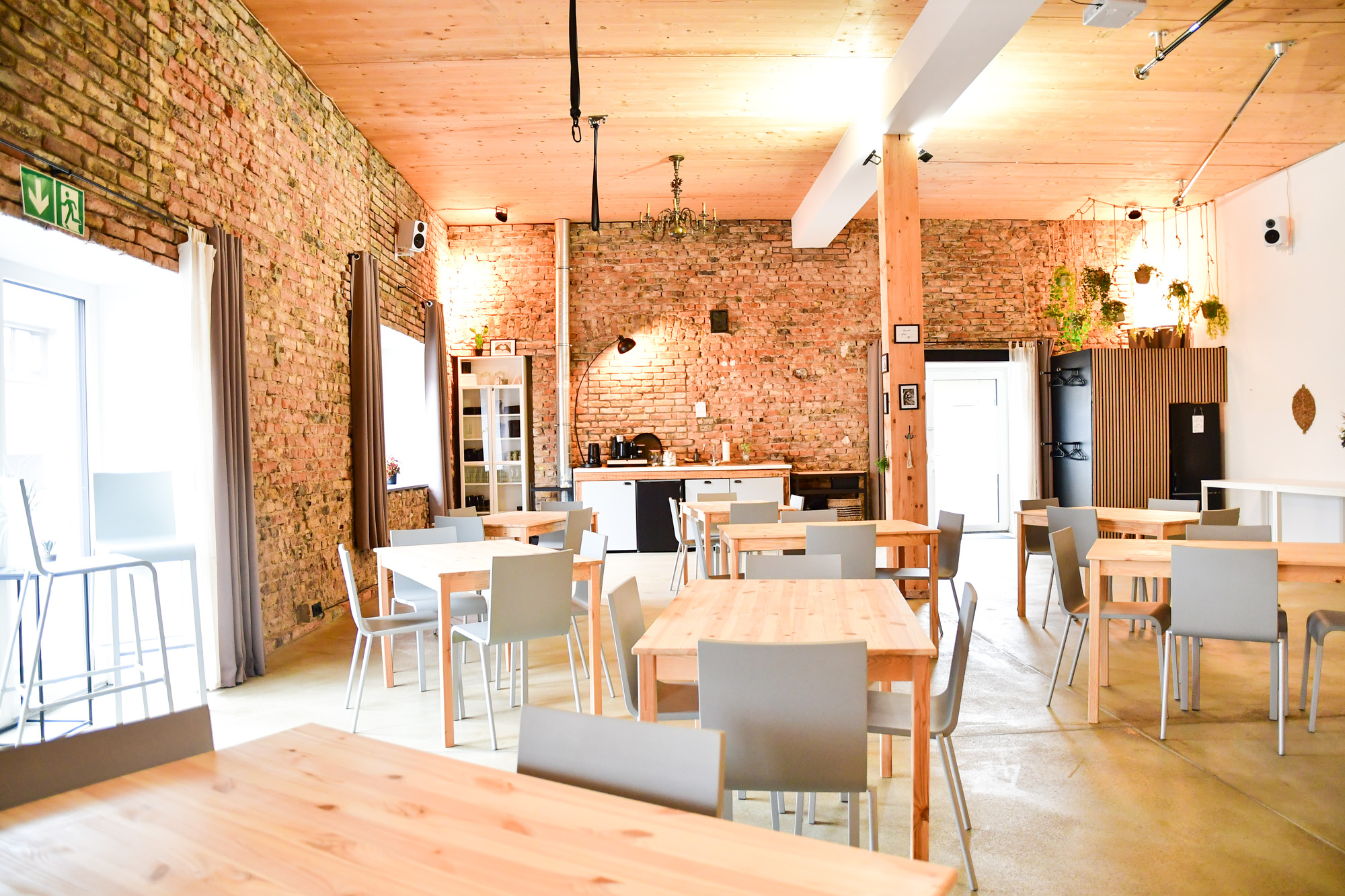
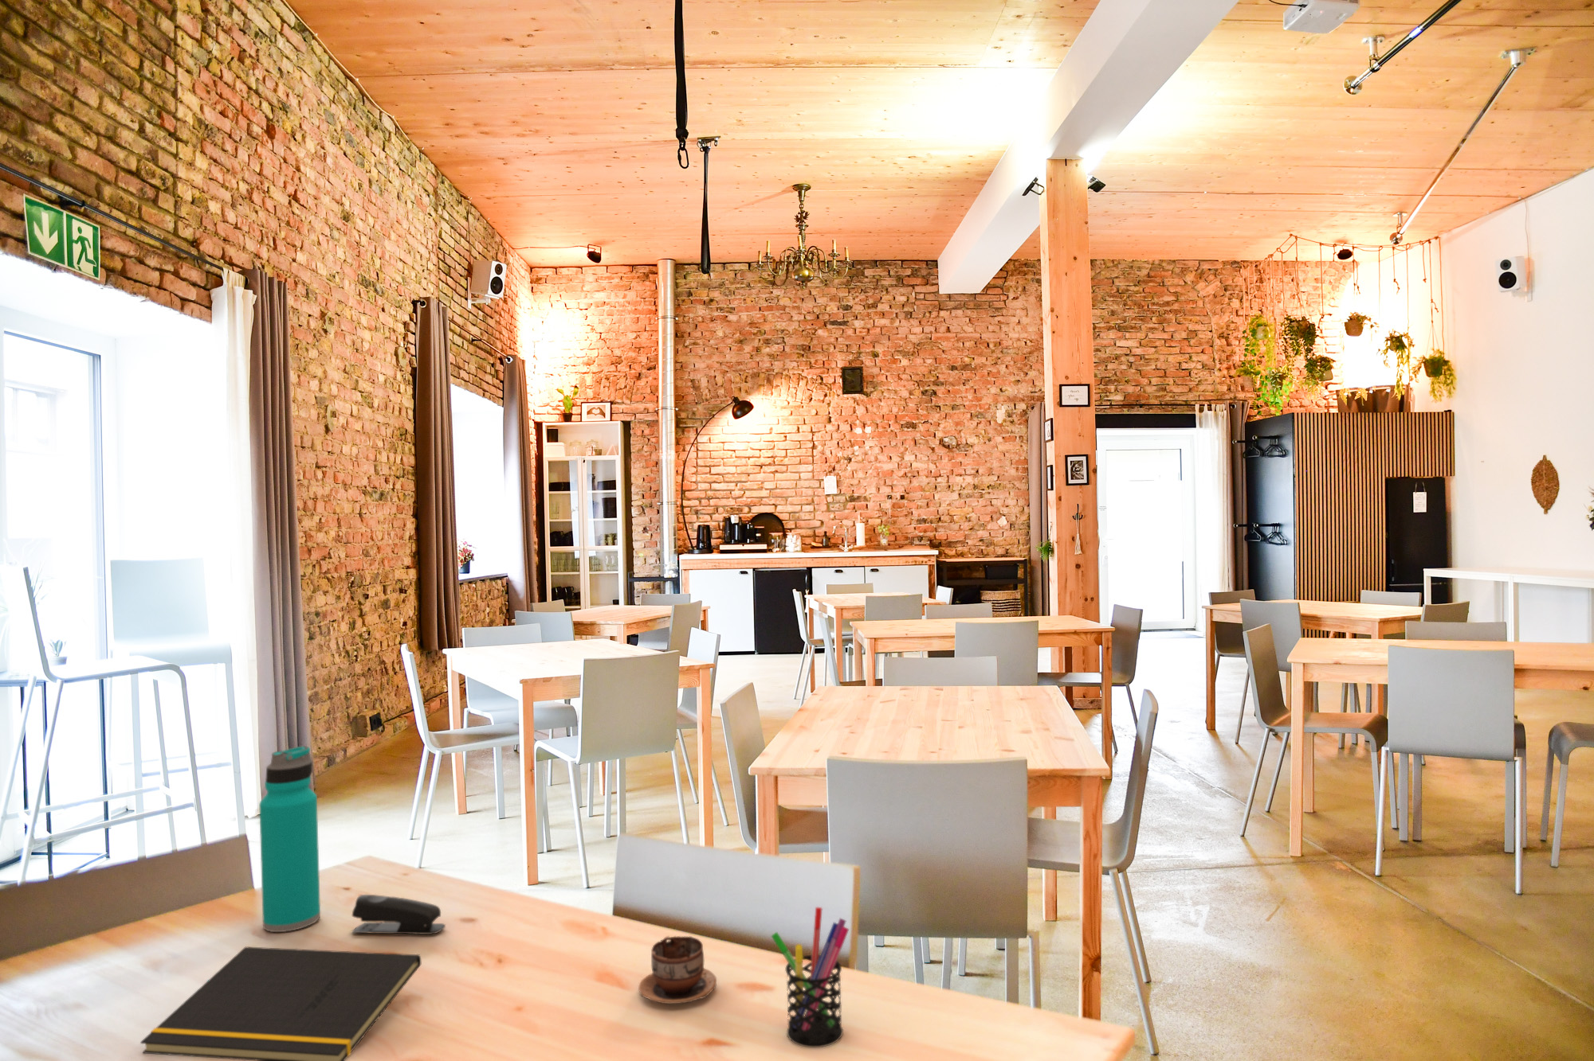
+ stapler (398, 913)
+ notepad (288, 1001)
+ cup (677, 966)
+ pen holder (808, 972)
+ water bottle (289, 836)
